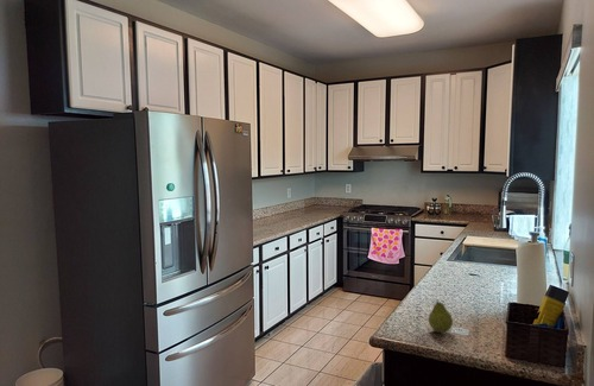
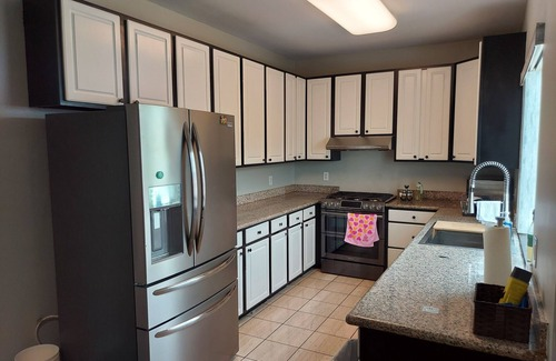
- fruit (440, 315)
